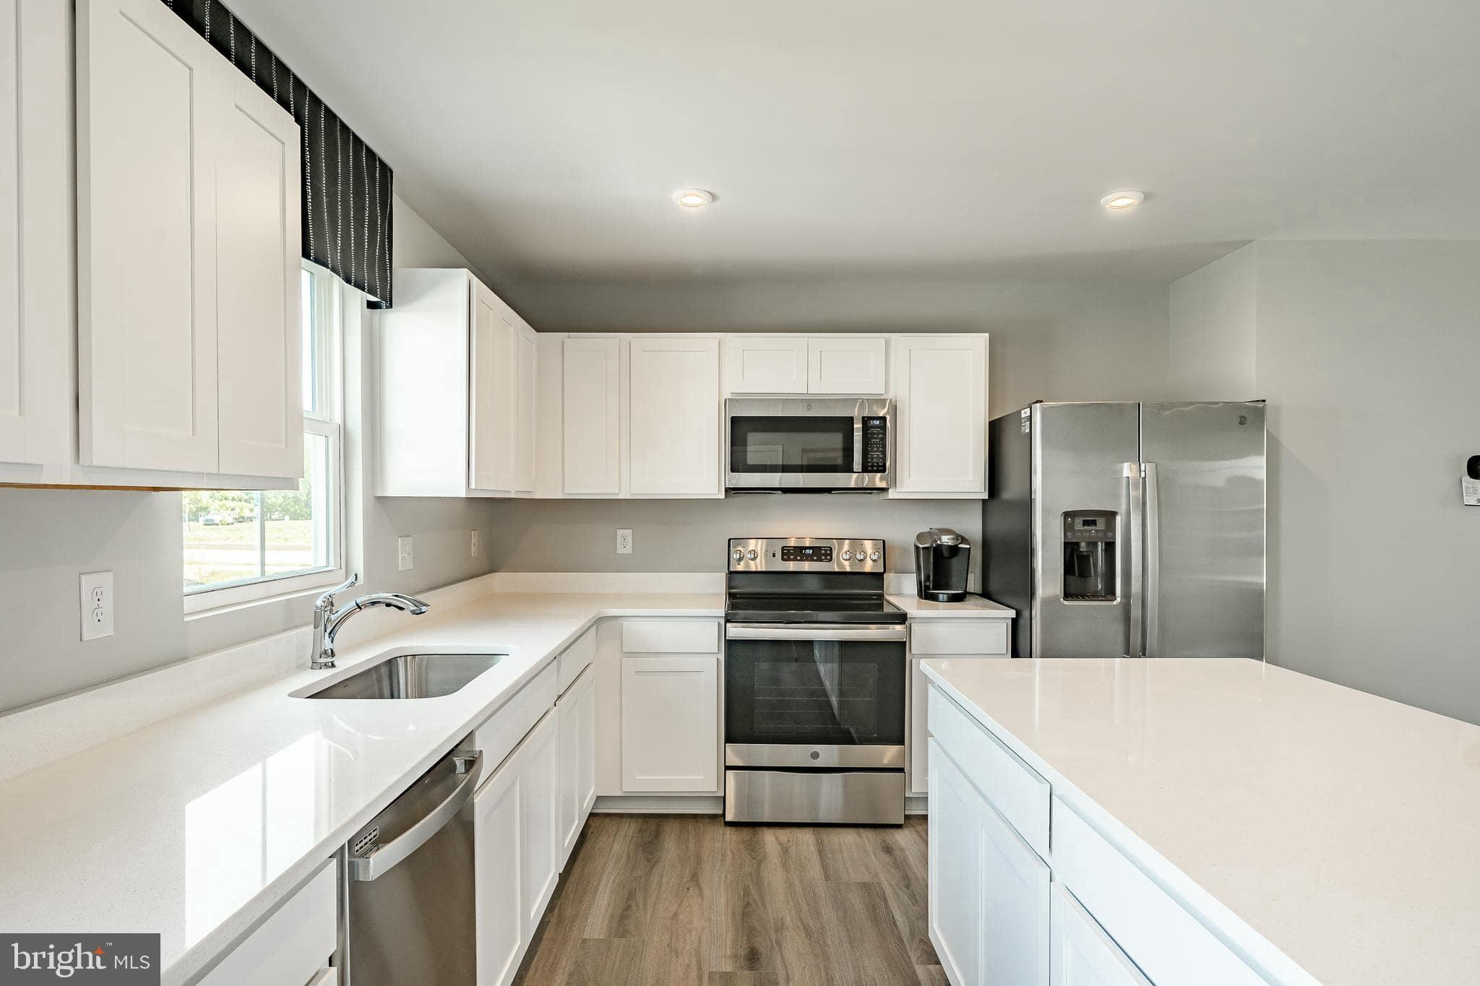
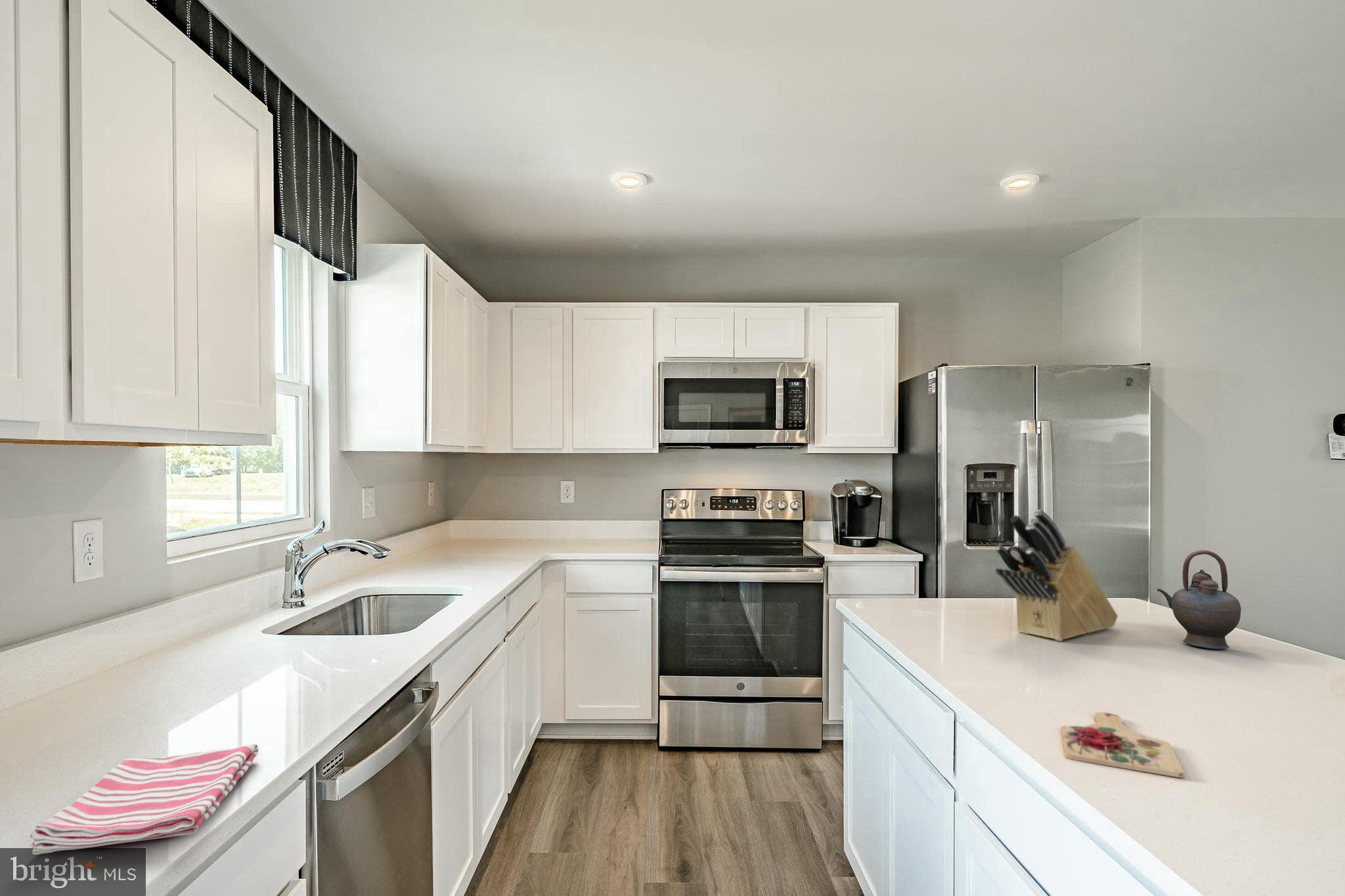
+ dish towel (160, 788)
+ knife block (1056, 570)
+ teapot (1197, 597)
+ cutting board (1114, 732)
